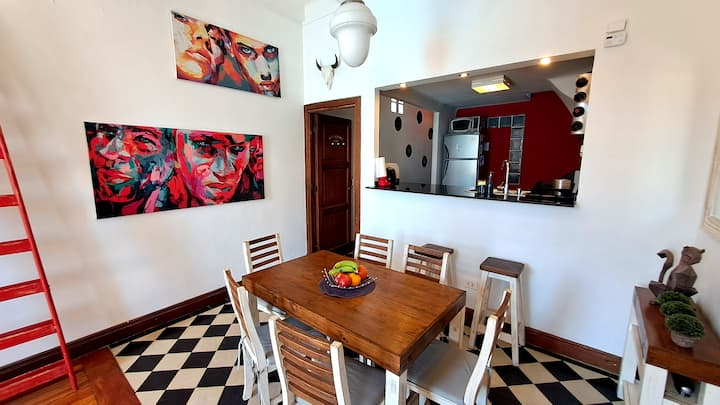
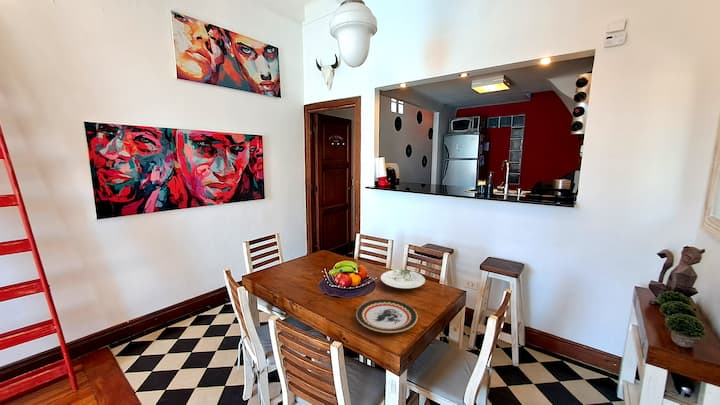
+ plate (386, 316)
+ plate (402, 281)
